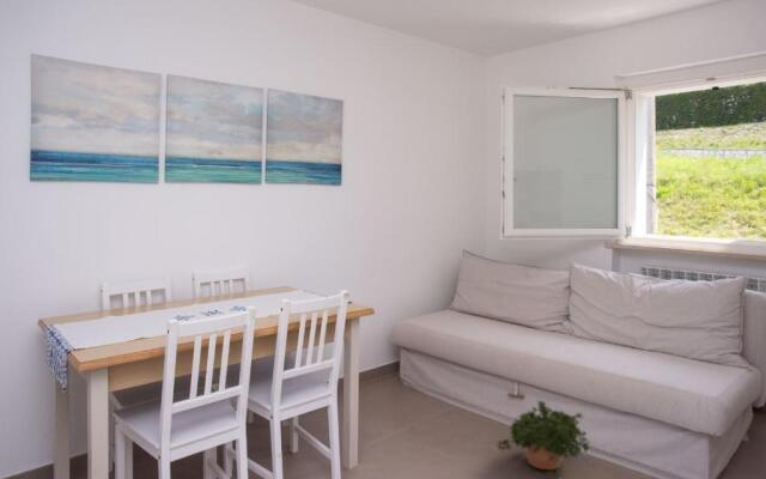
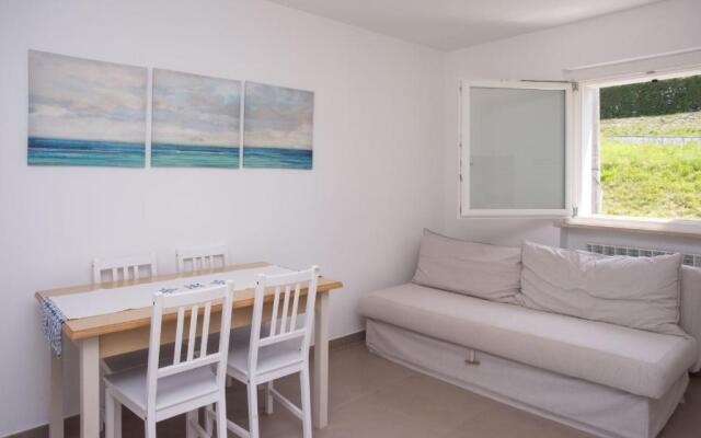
- potted plant (545, 436)
